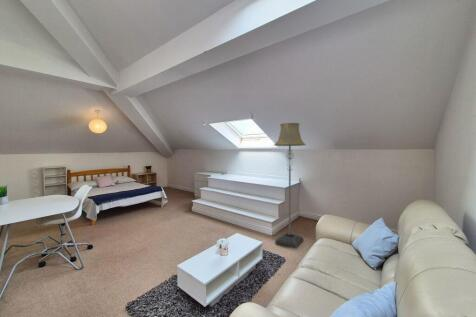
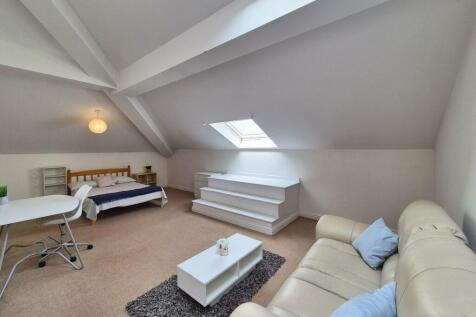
- floor lamp (289, 183)
